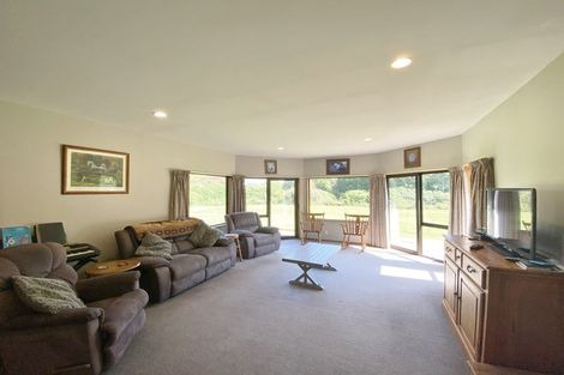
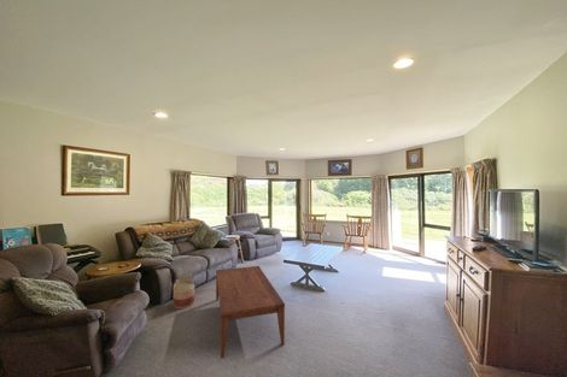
+ basket (183, 290)
+ coffee table (244, 300)
